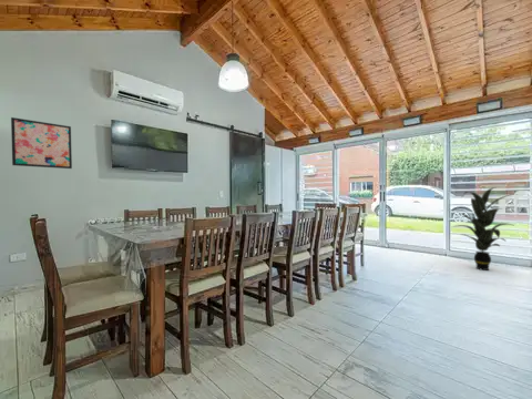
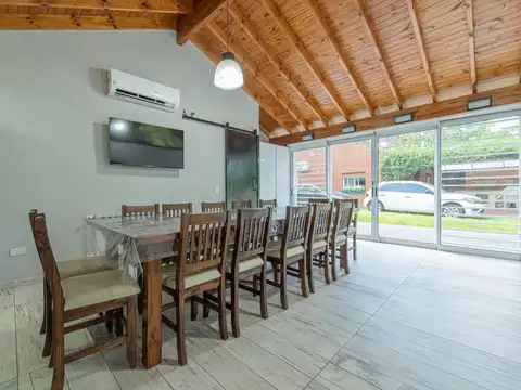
- indoor plant (487, 229)
- wall art (43, 144)
